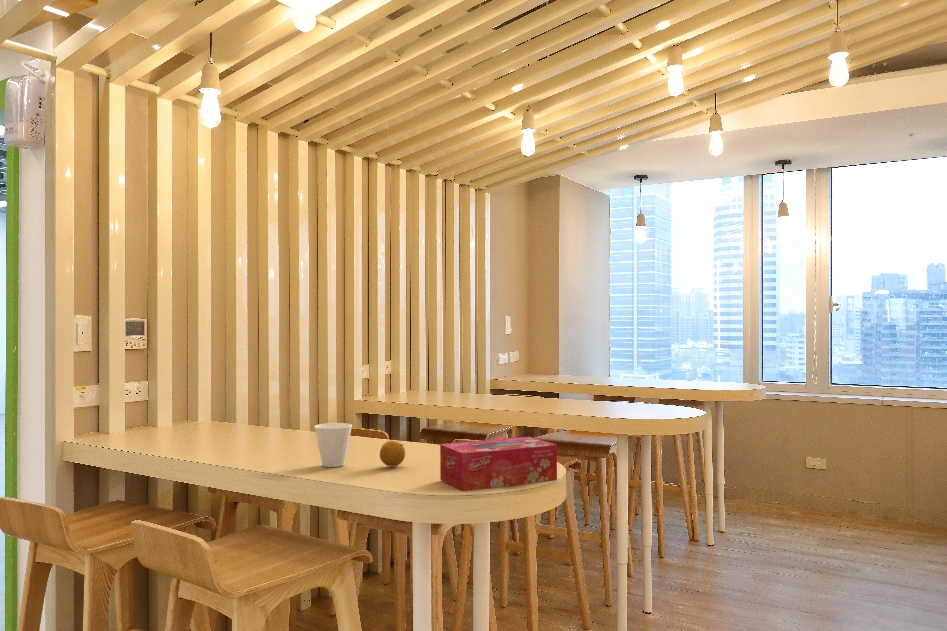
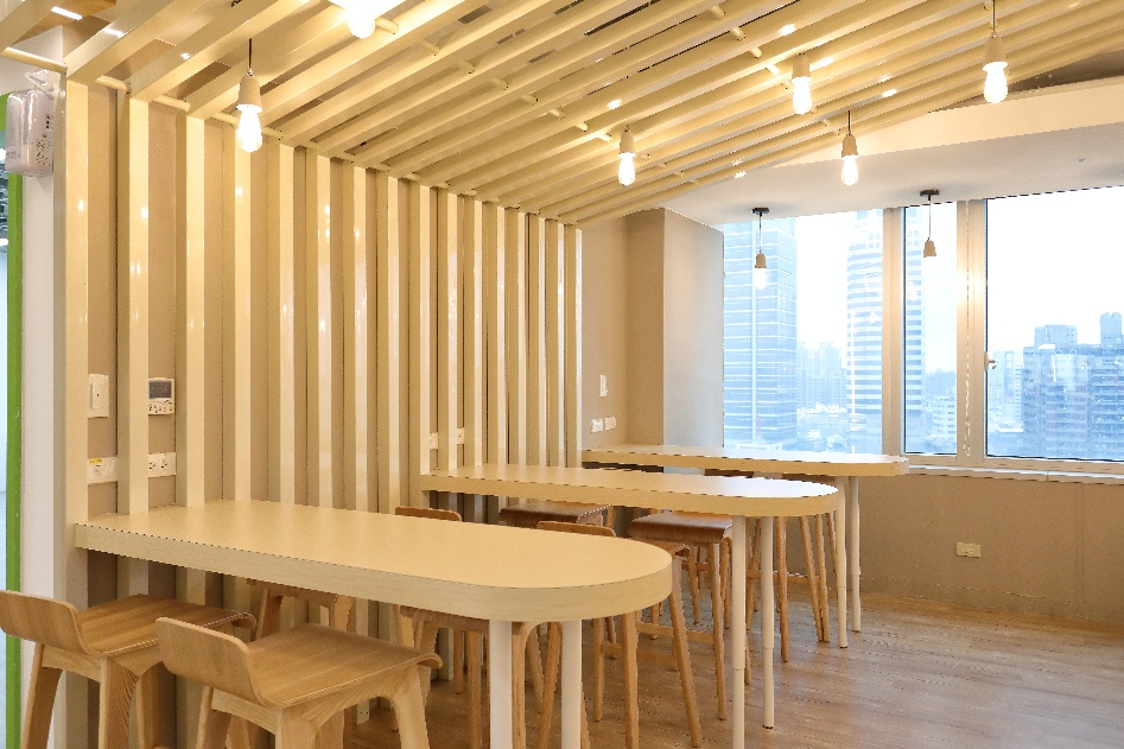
- tissue box (498, 462)
- fruit (392, 453)
- cup (333, 445)
